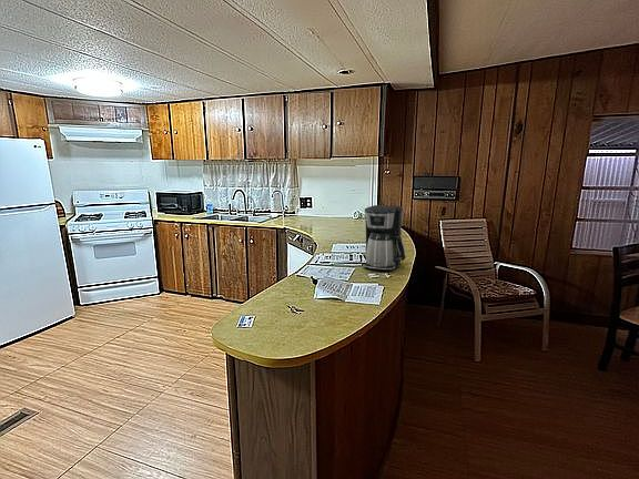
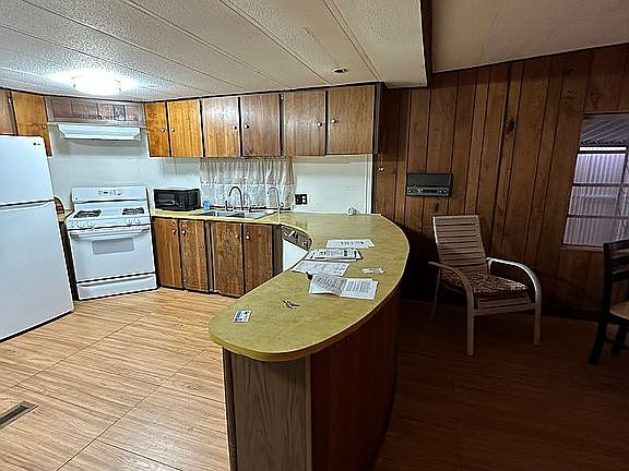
- coffee maker (388, 235)
